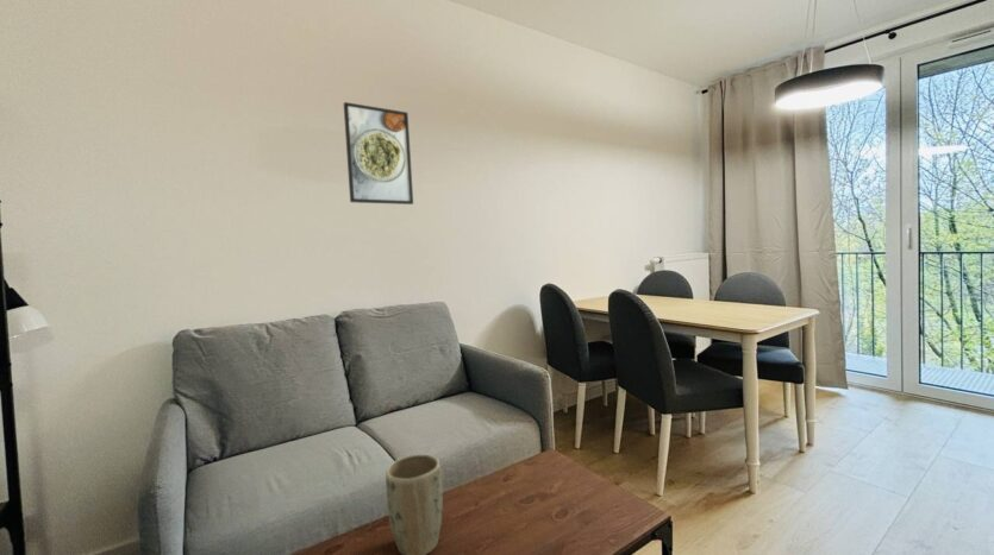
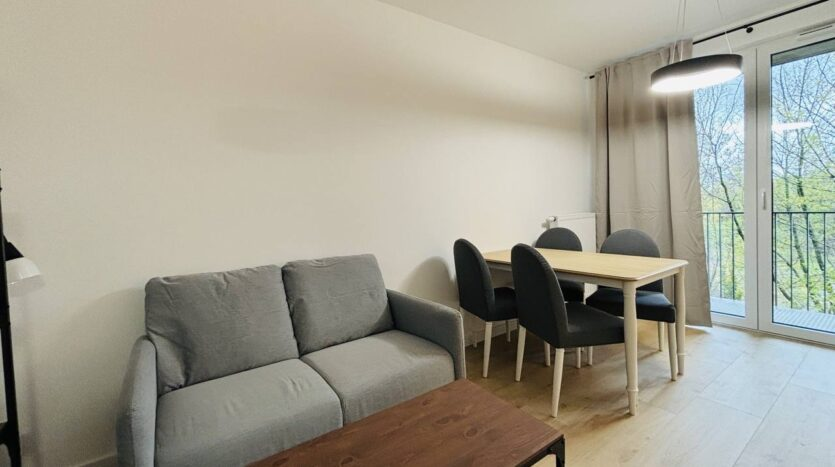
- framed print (380, 156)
- plant pot (415, 505)
